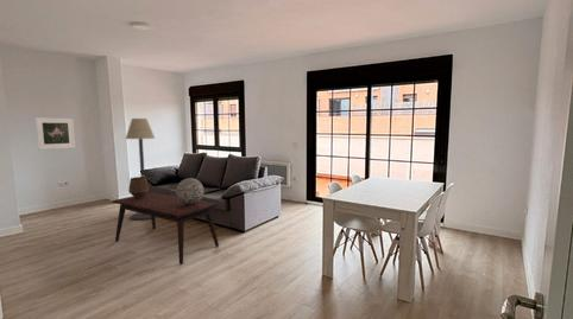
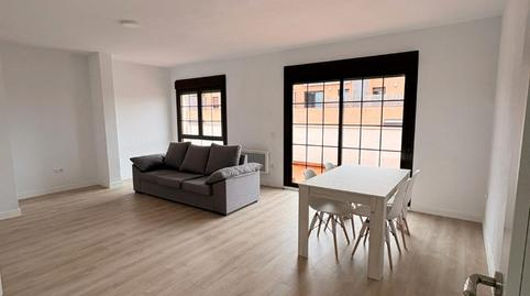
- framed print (56, 133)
- decorative sphere (189, 191)
- ceramic pot (138, 187)
- floor lamp (141, 167)
- coffee table (164, 218)
